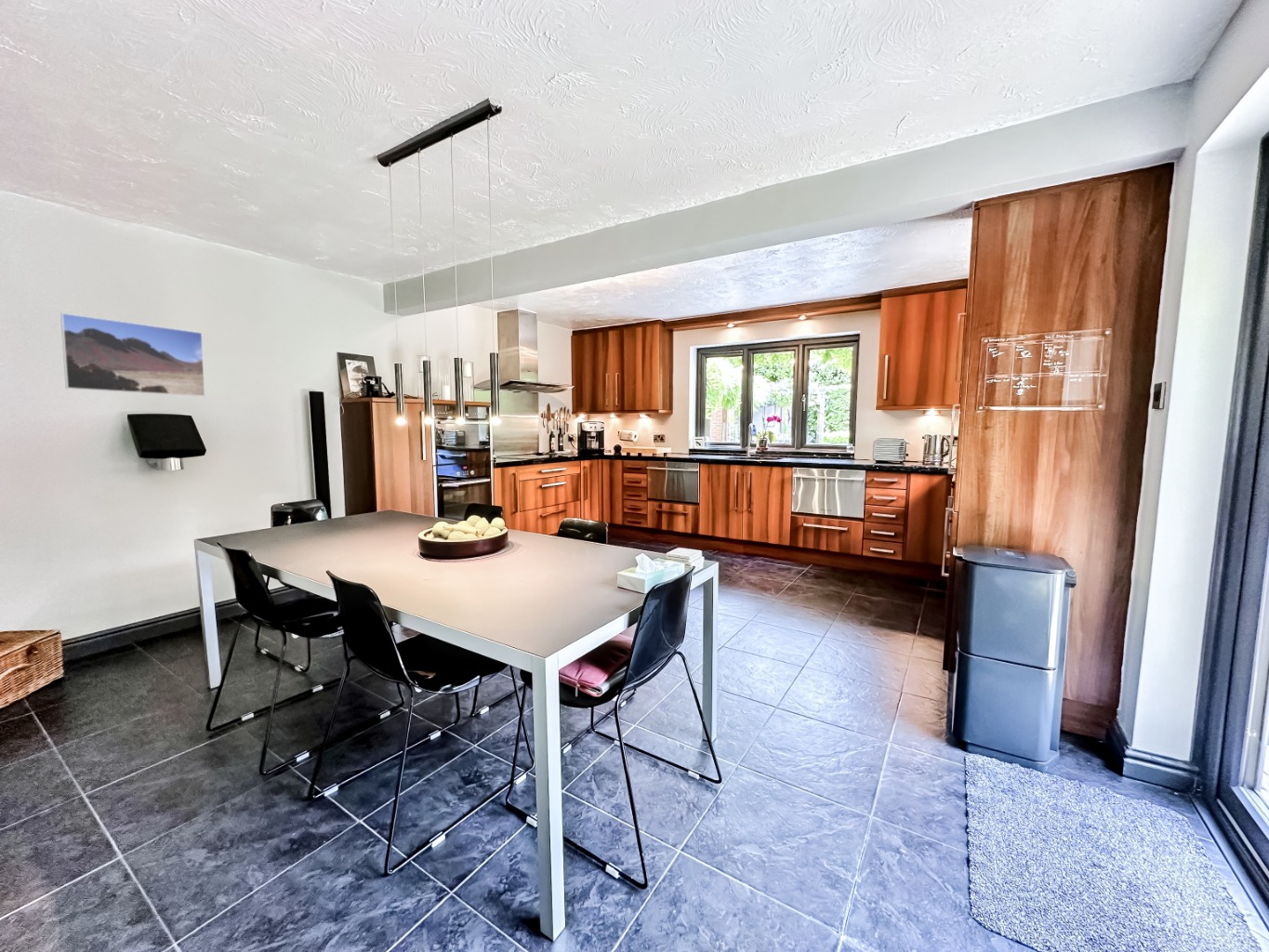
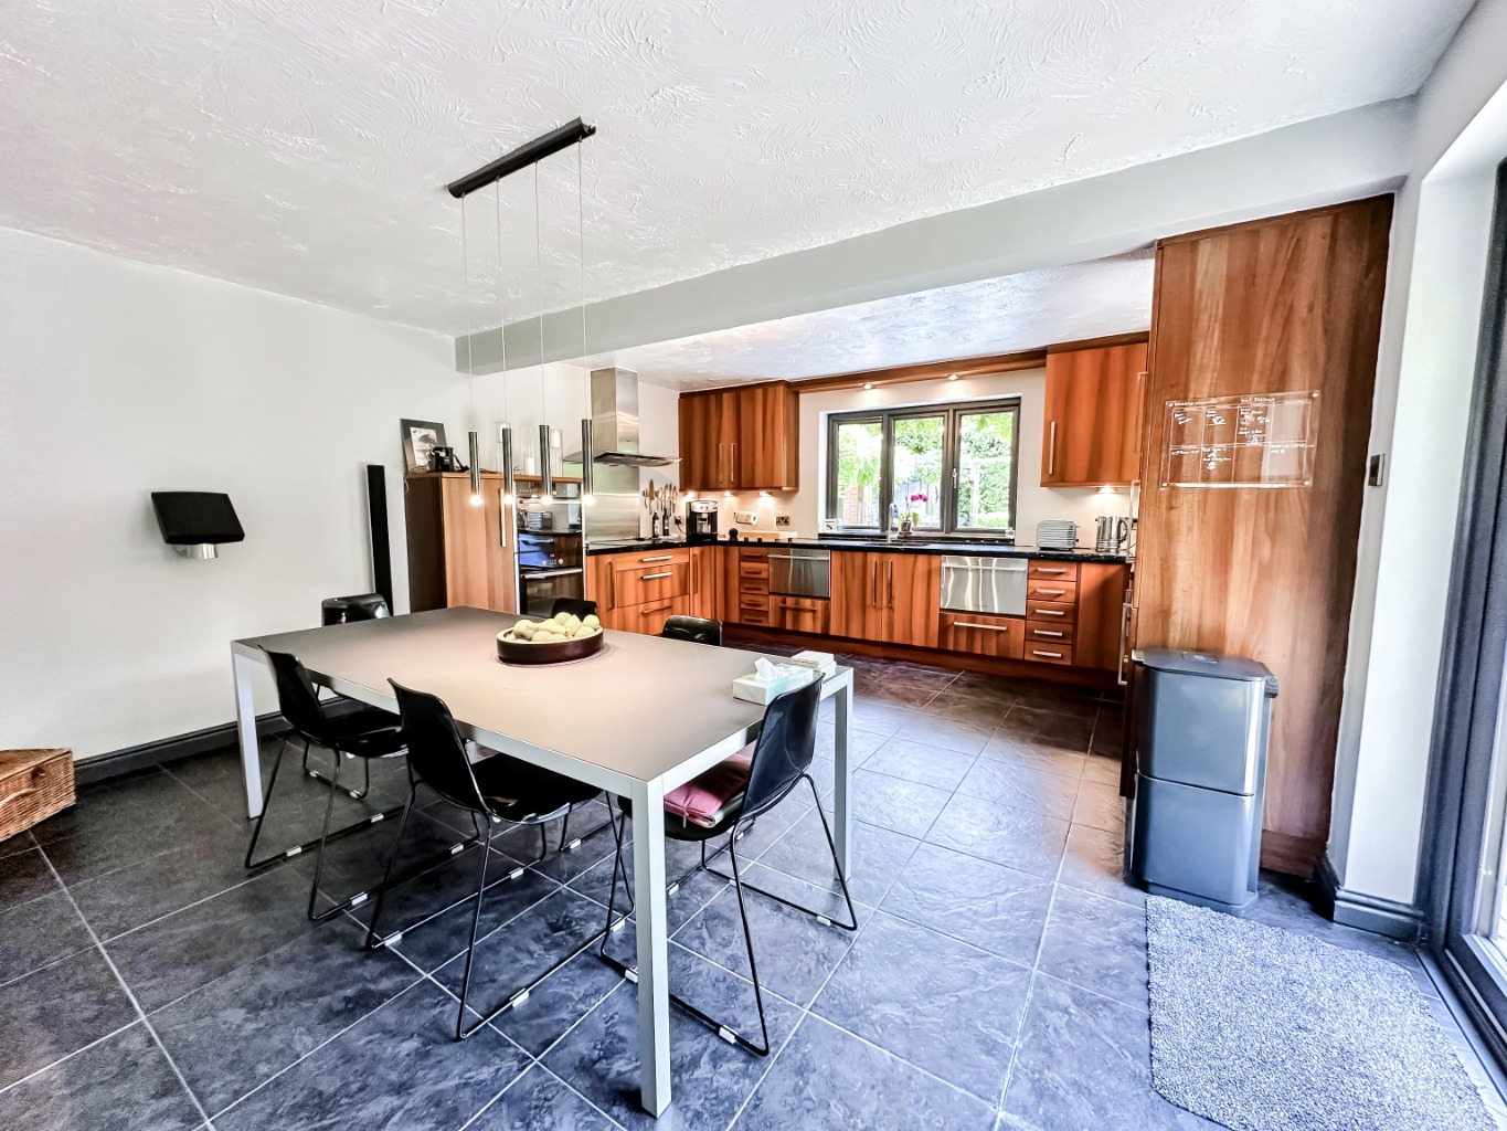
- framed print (139, 358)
